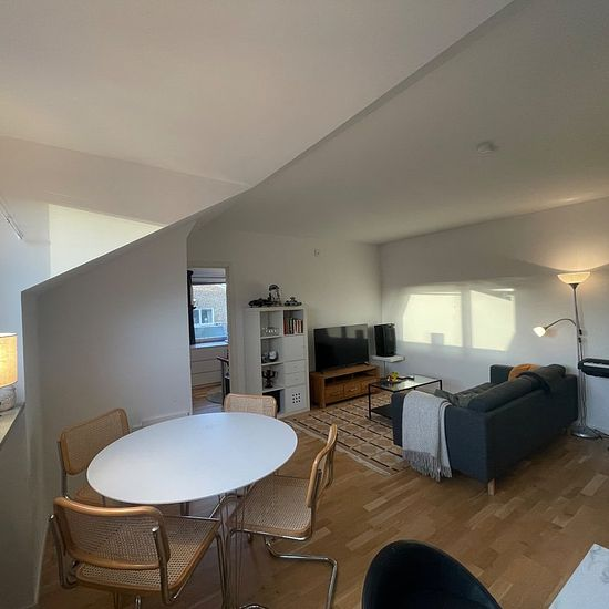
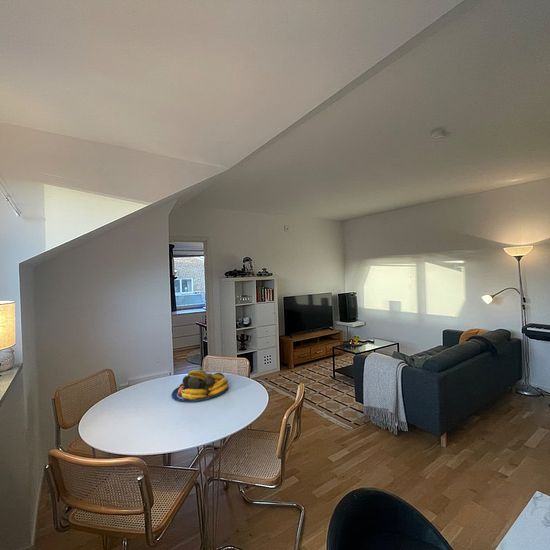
+ fruit bowl (200, 380)
